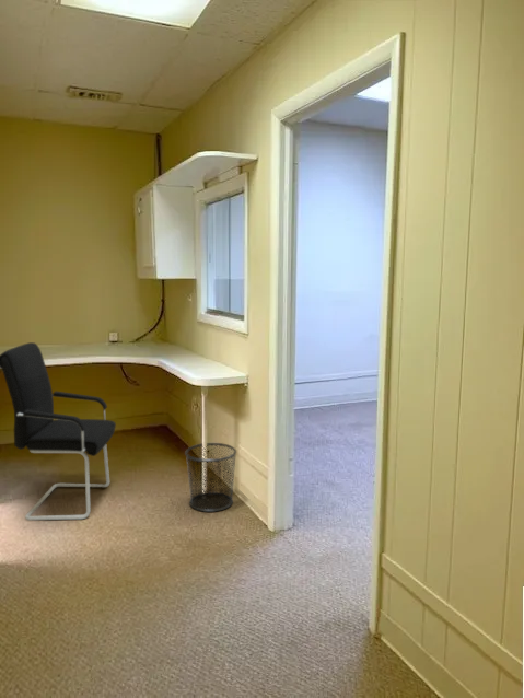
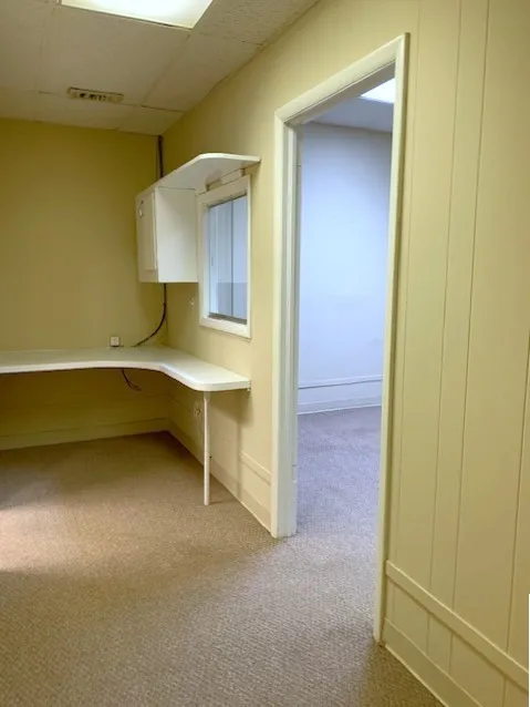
- waste bin (210, 476)
- office chair (61, 426)
